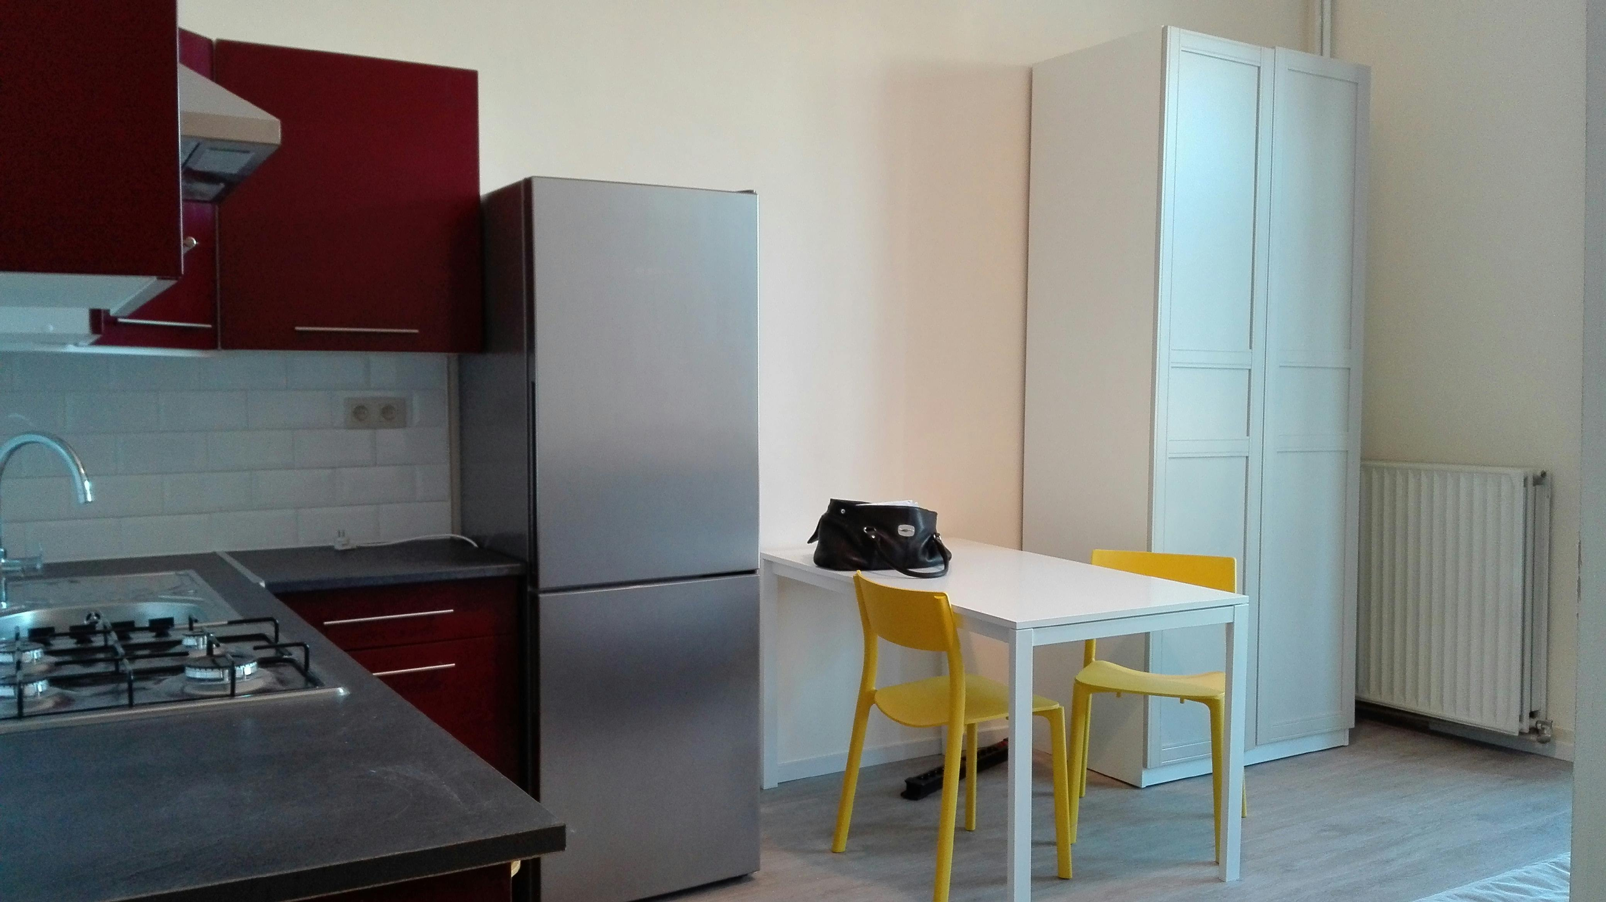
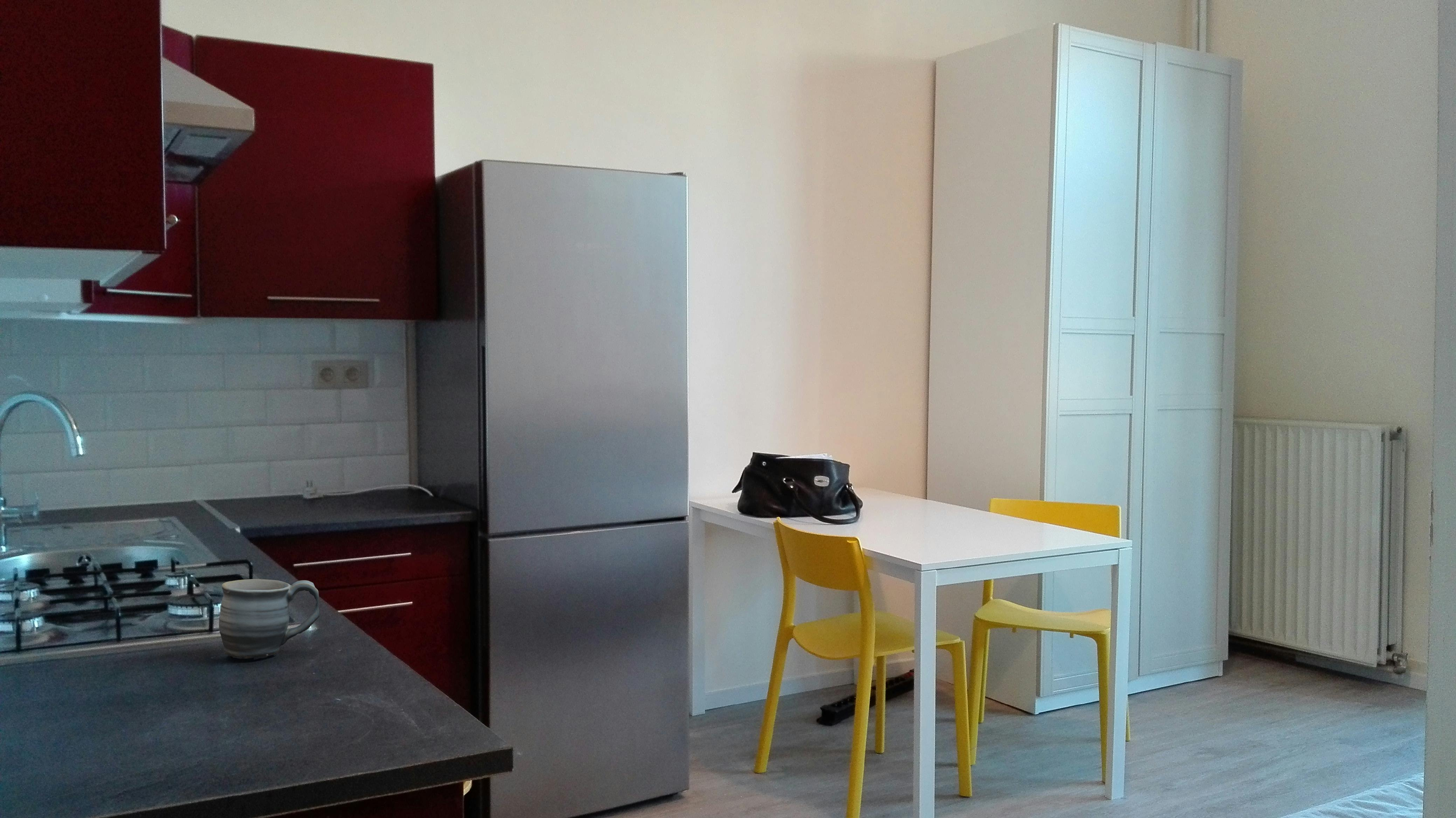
+ mug (269, 616)
